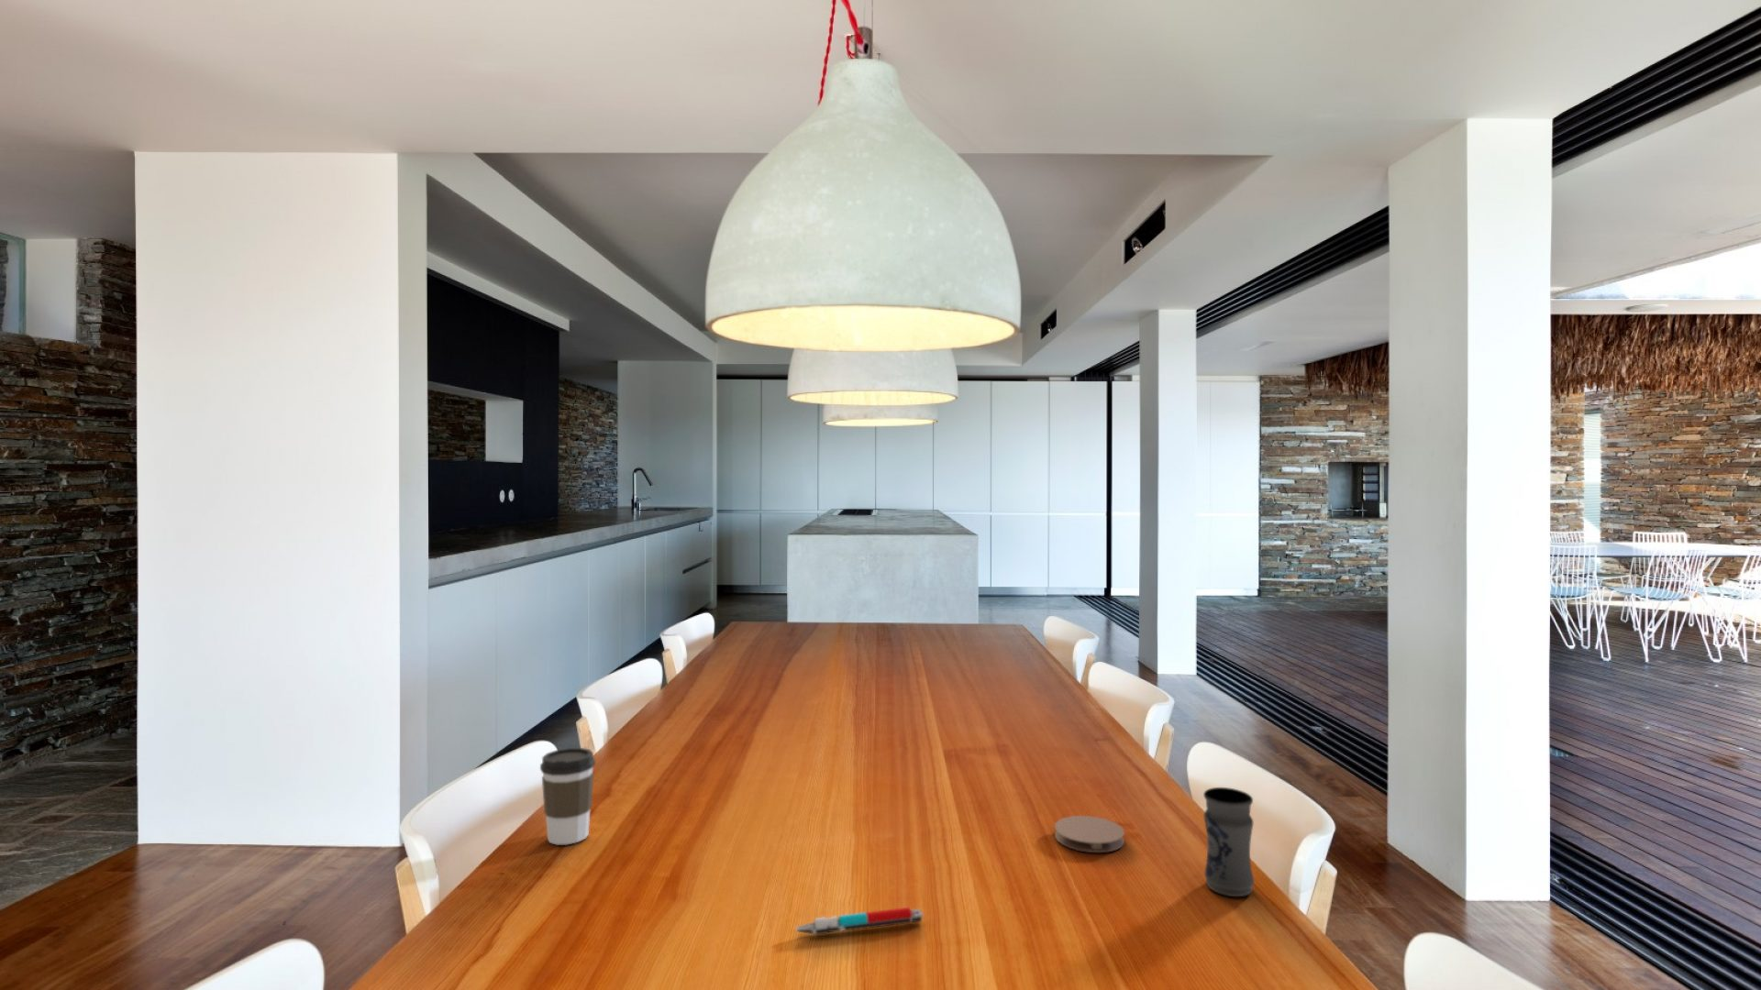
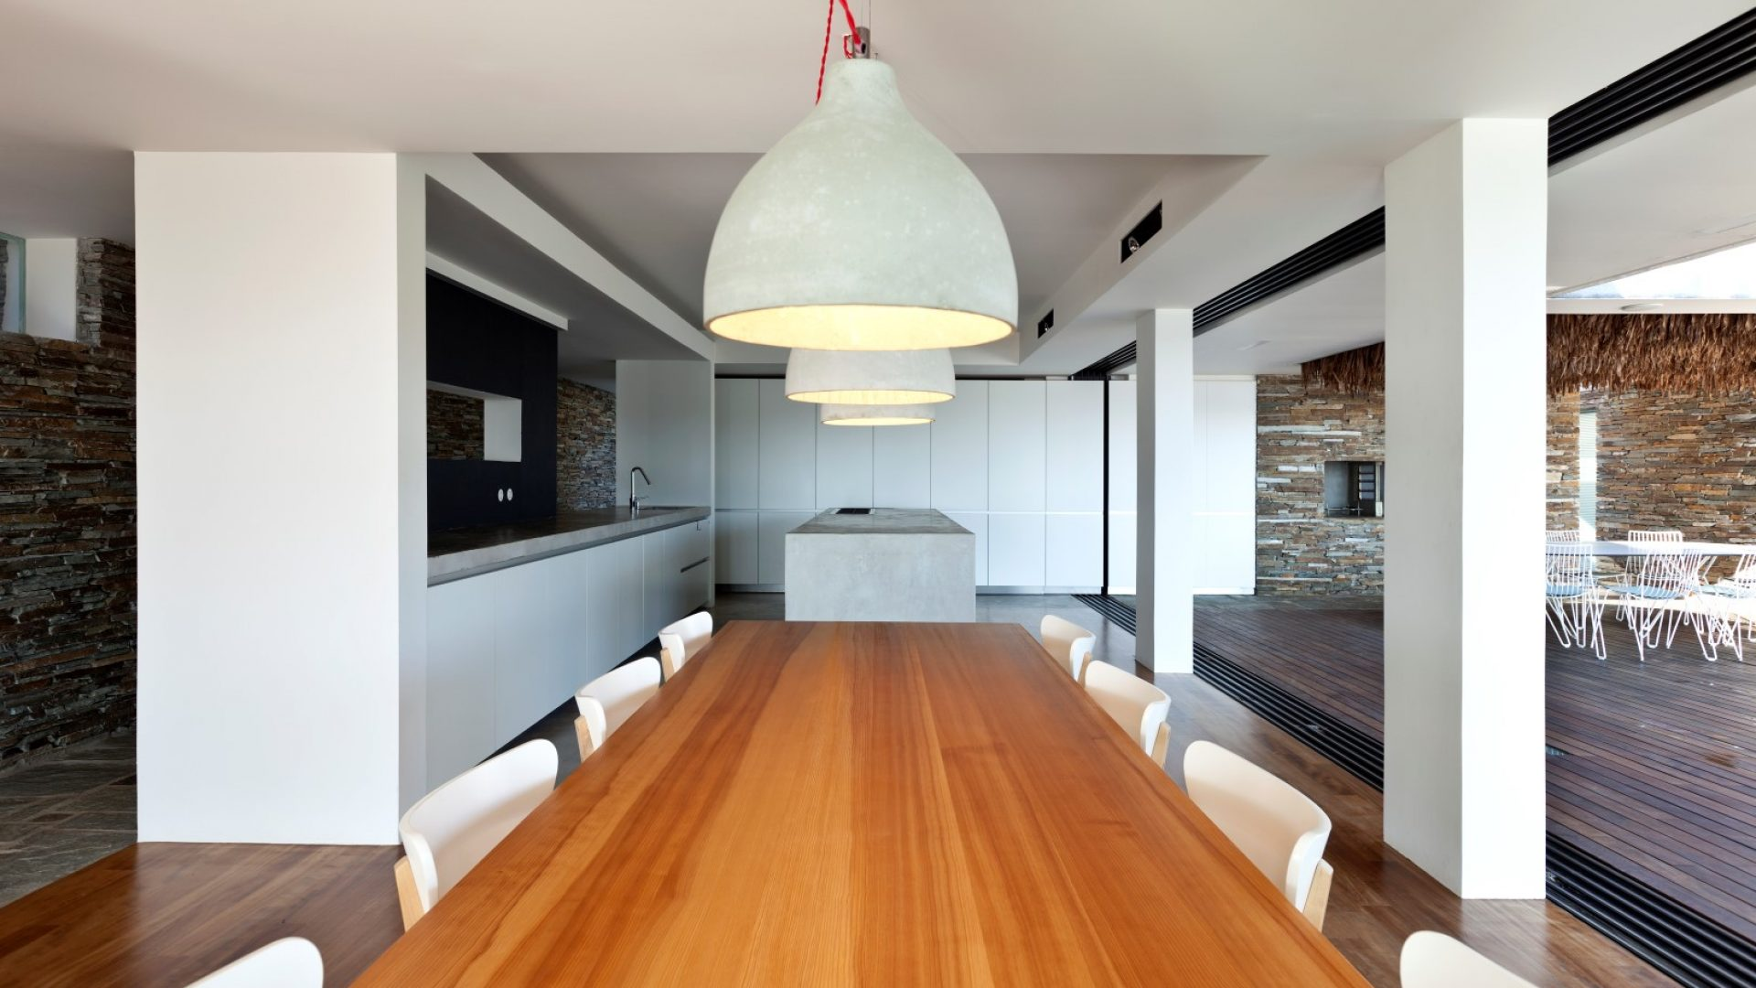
- coffee cup (567, 795)
- coaster (1089, 833)
- jar (1228, 840)
- pen (860, 920)
